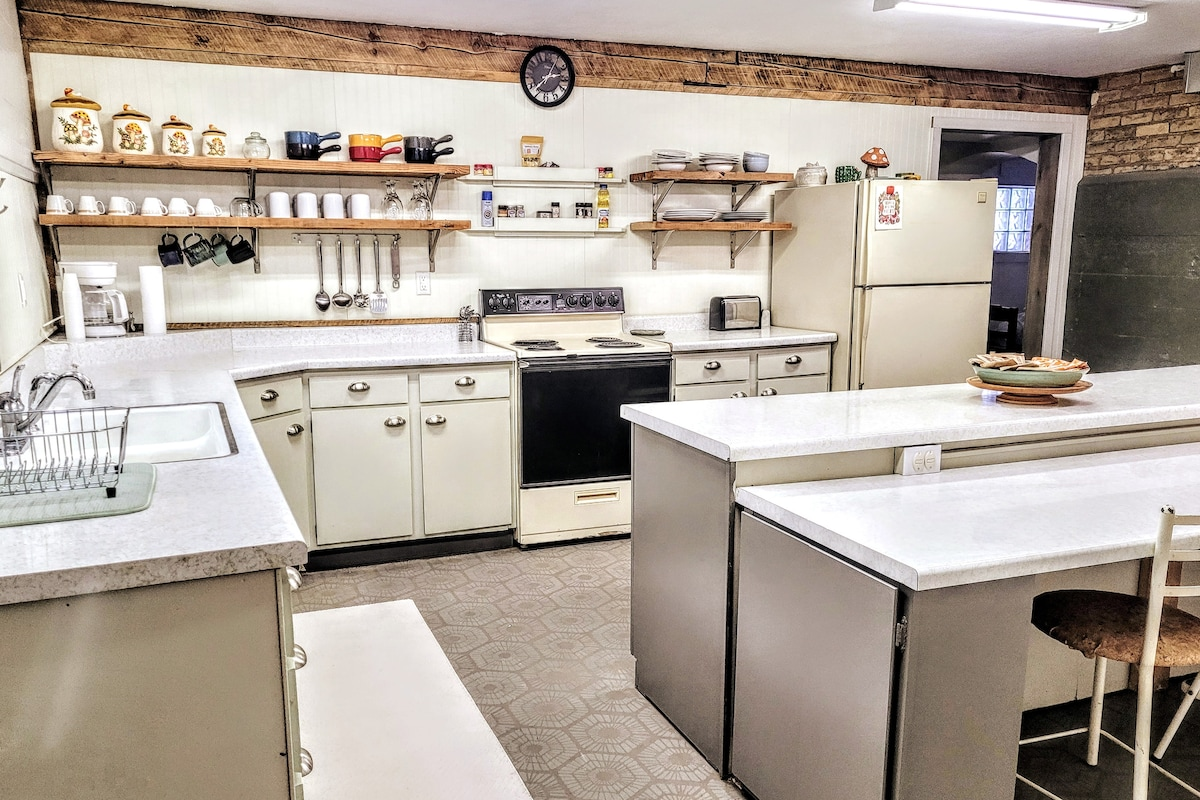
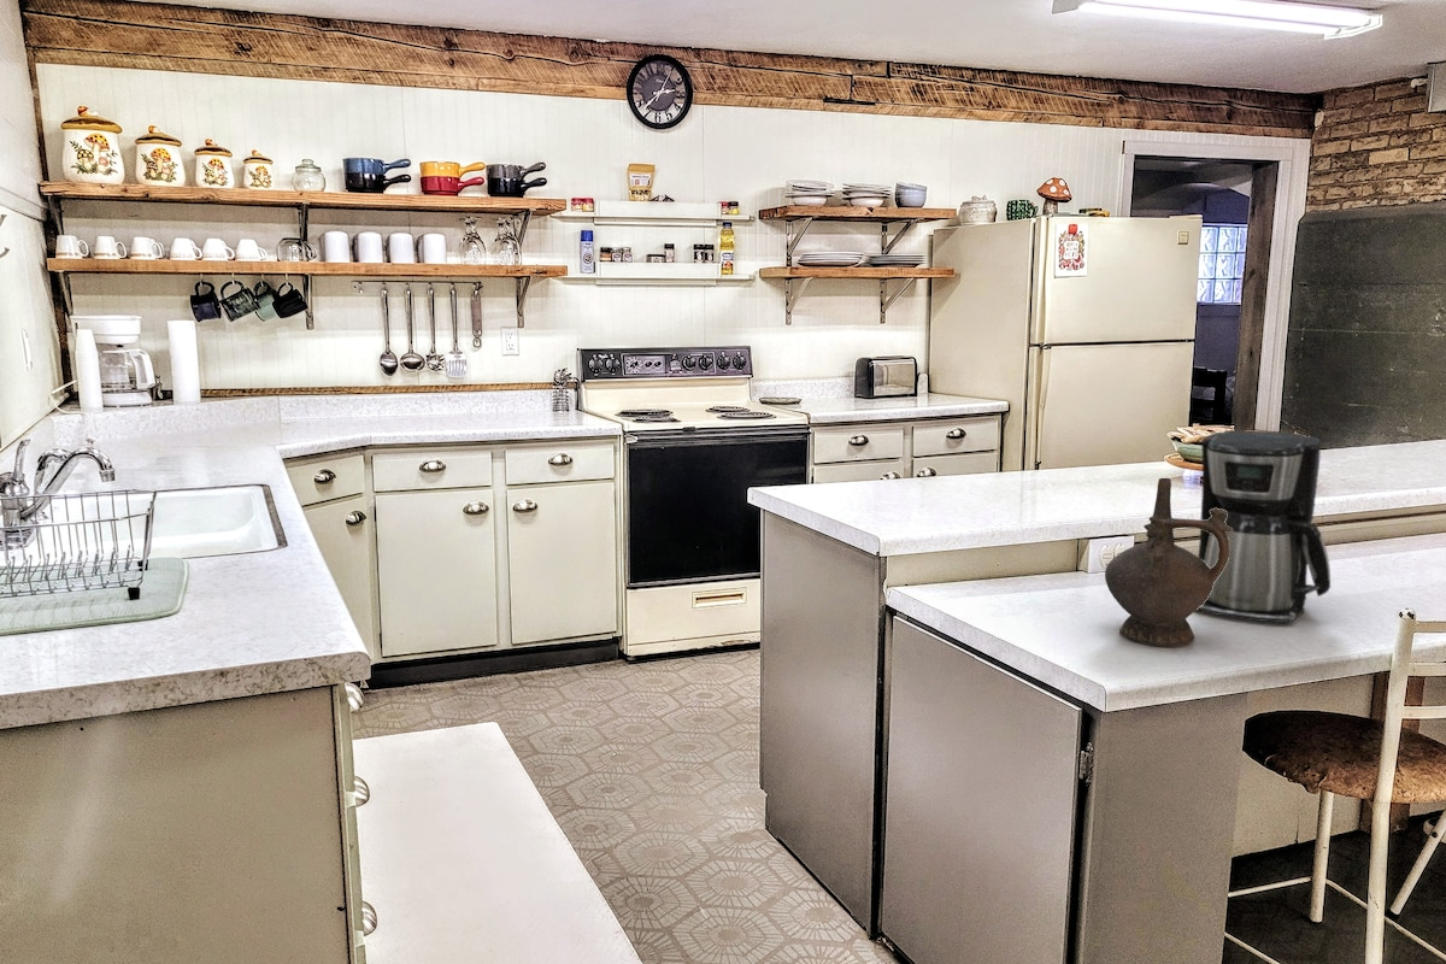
+ ceremonial vessel (1166, 558)
+ coffee maker (1272, 521)
